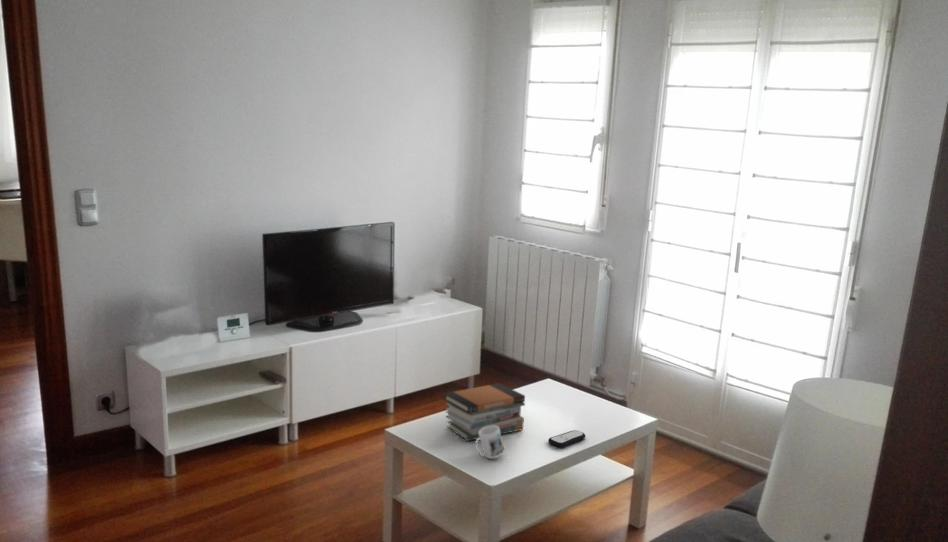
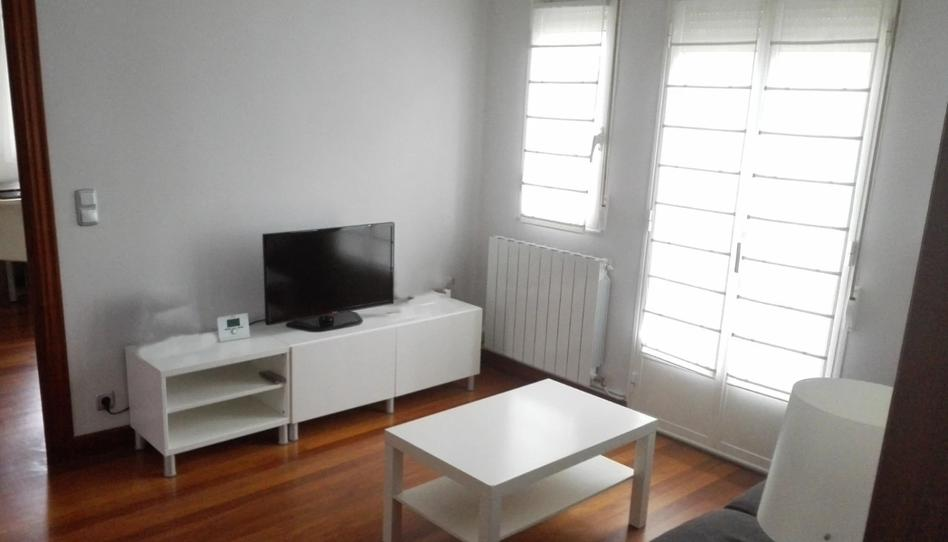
- remote control (567, 438)
- mug (490, 443)
- book stack (484, 411)
